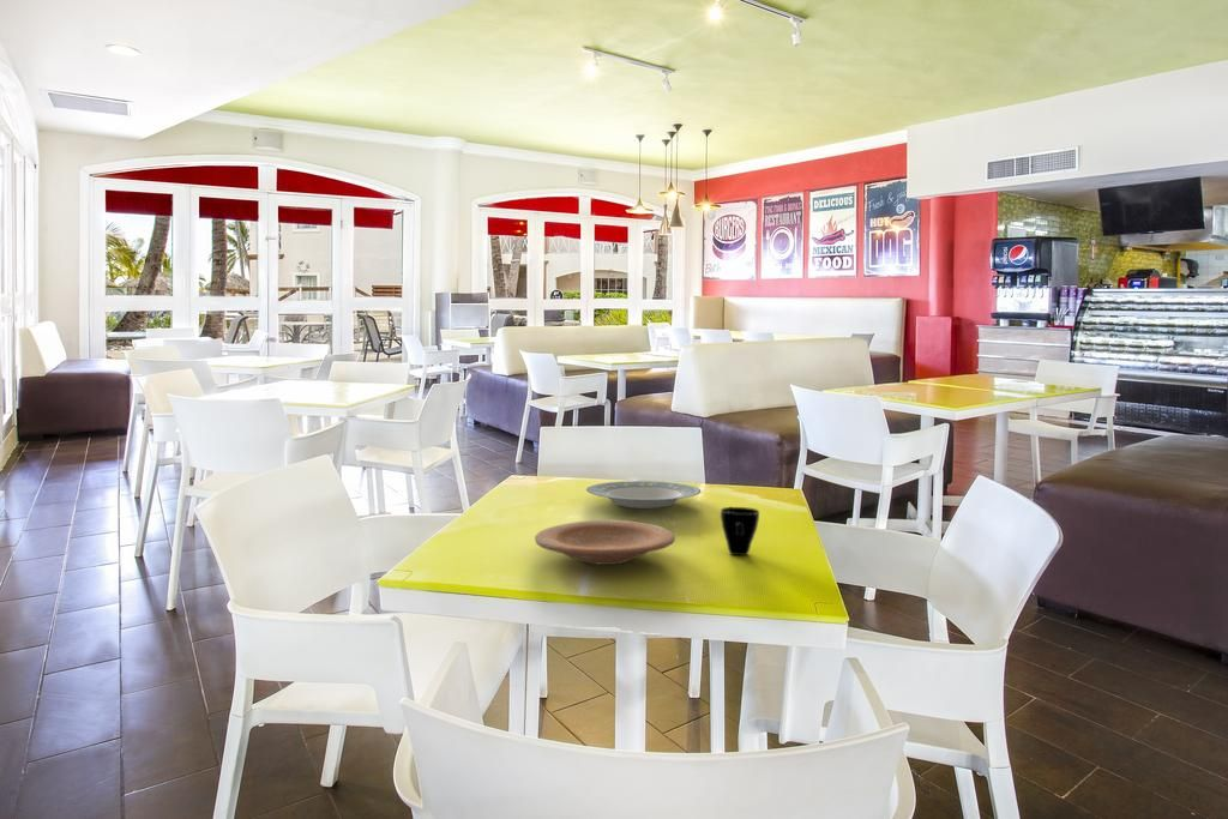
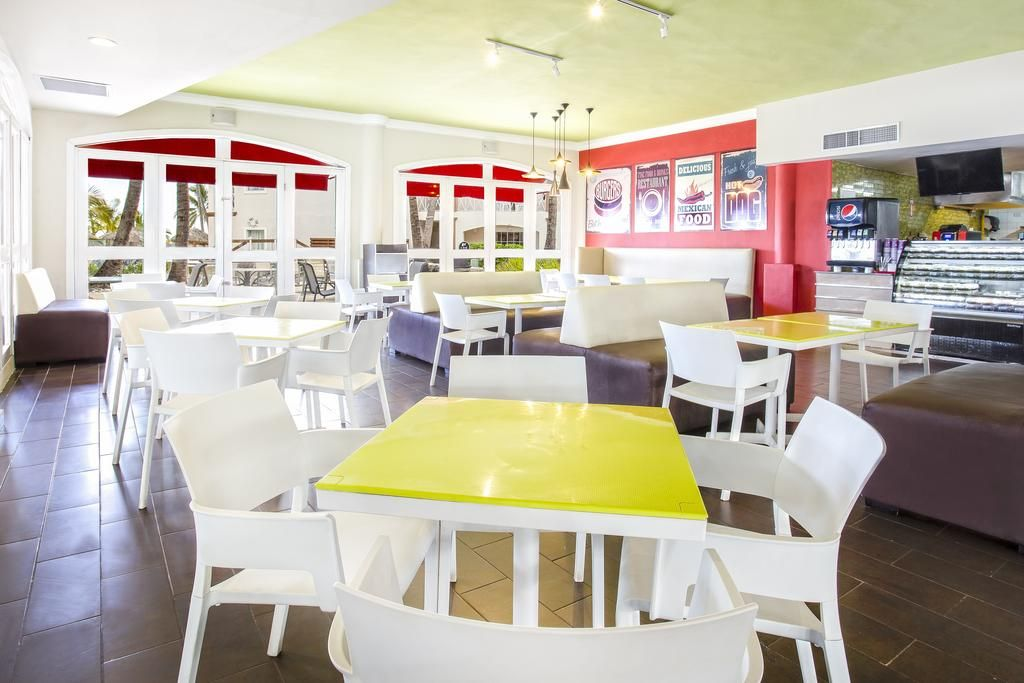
- cup (739, 532)
- plate (604, 544)
- plate (643, 496)
